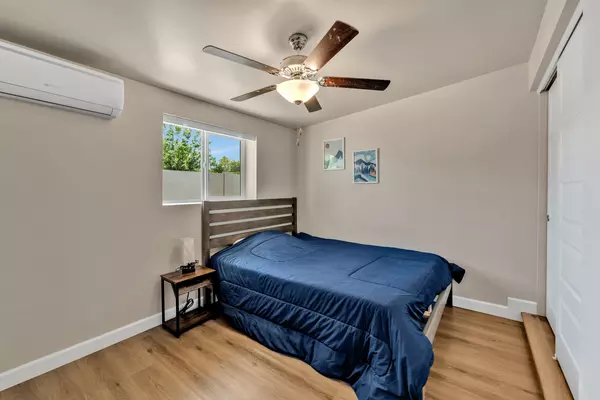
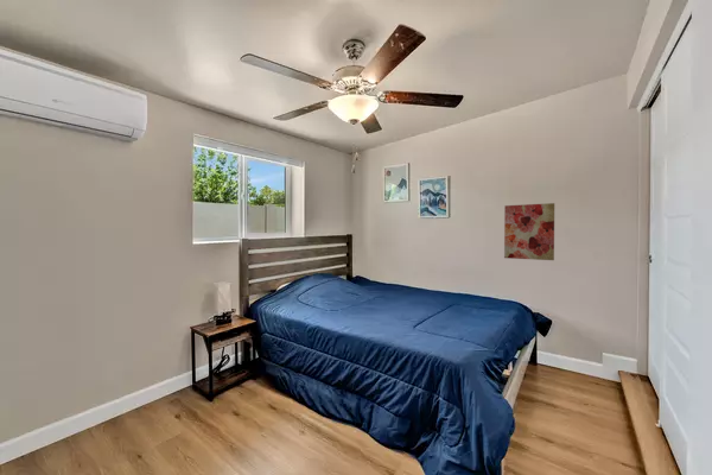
+ wall art (528, 232)
